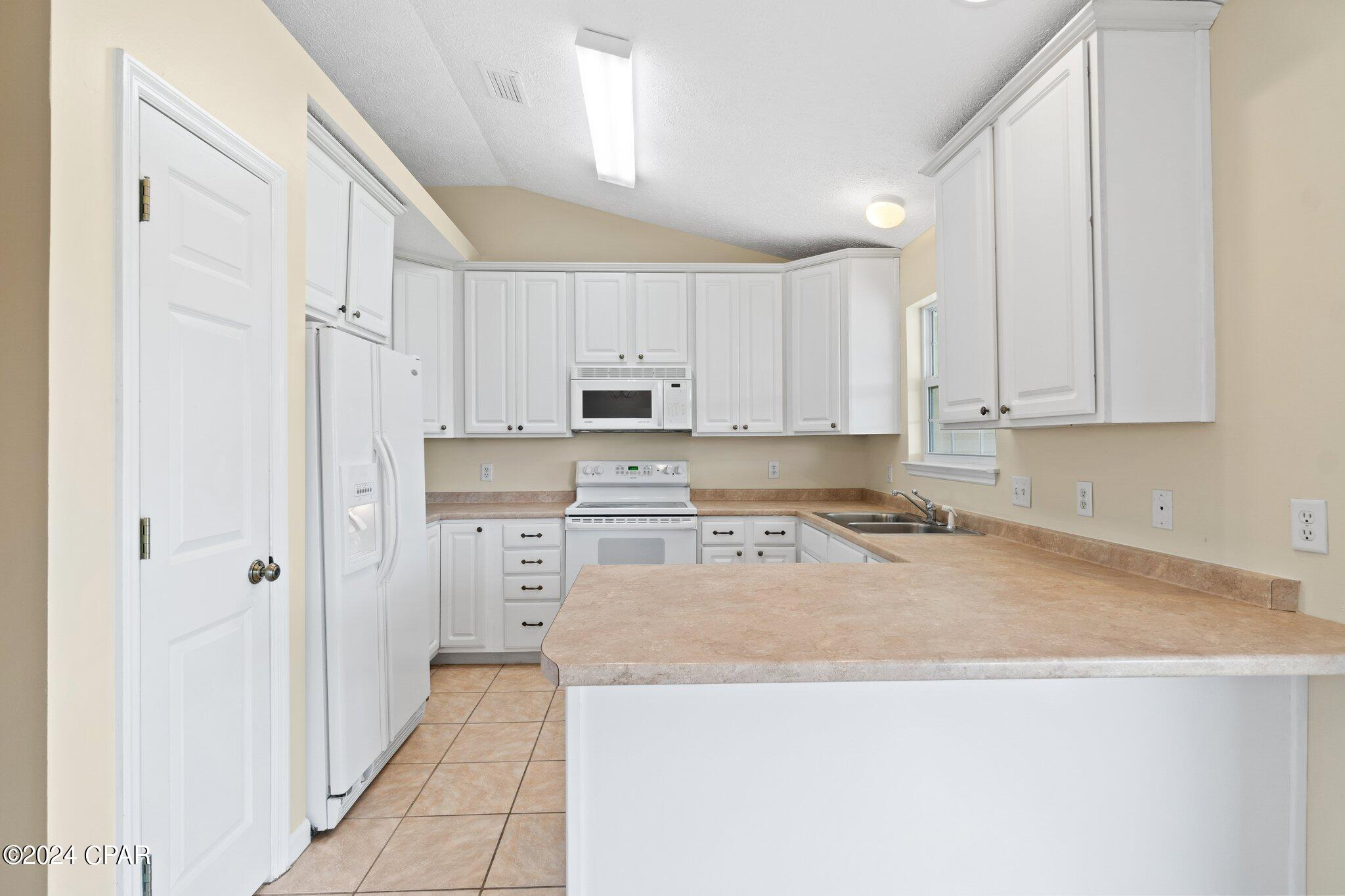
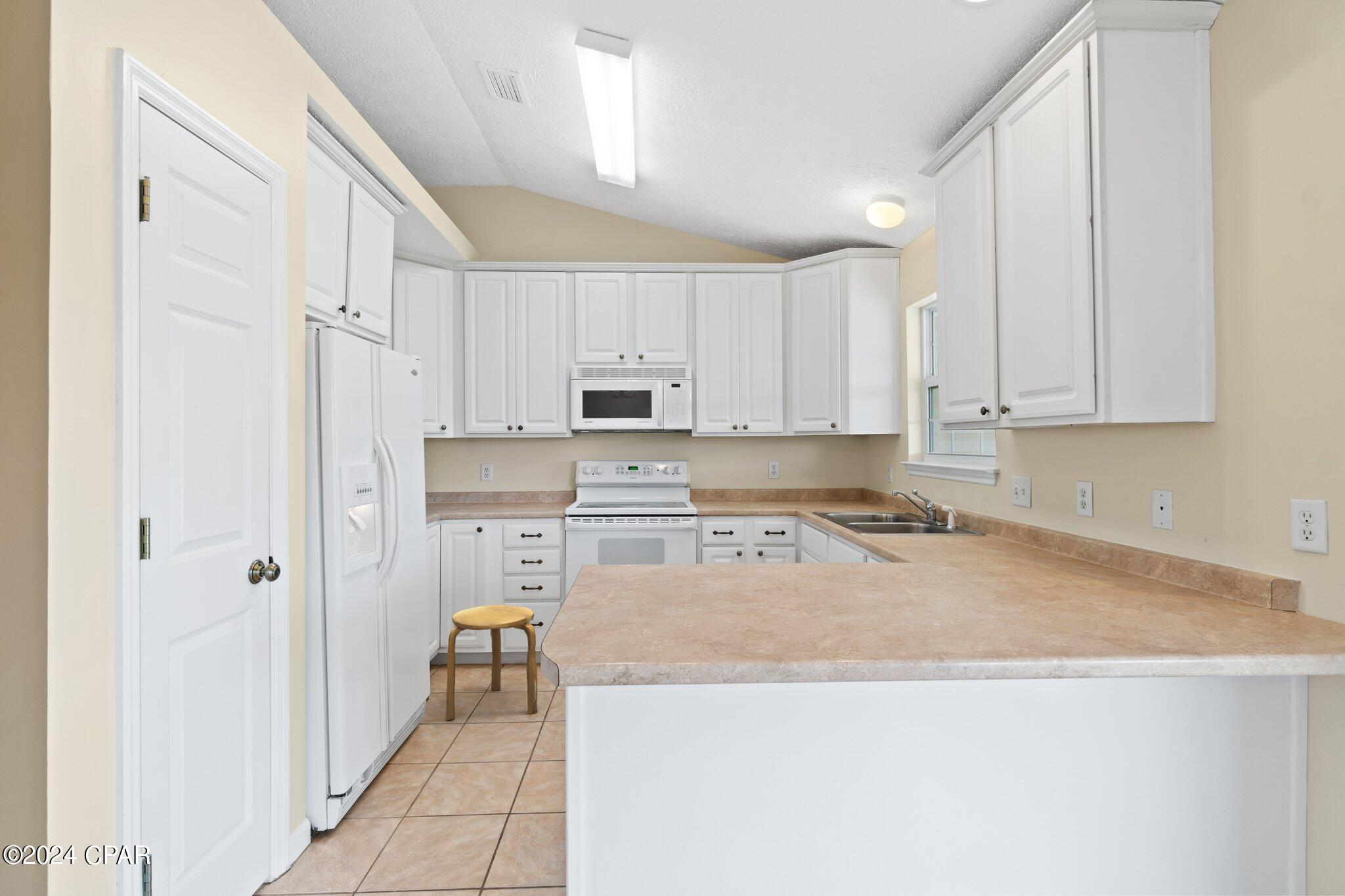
+ stool (495, 658)
